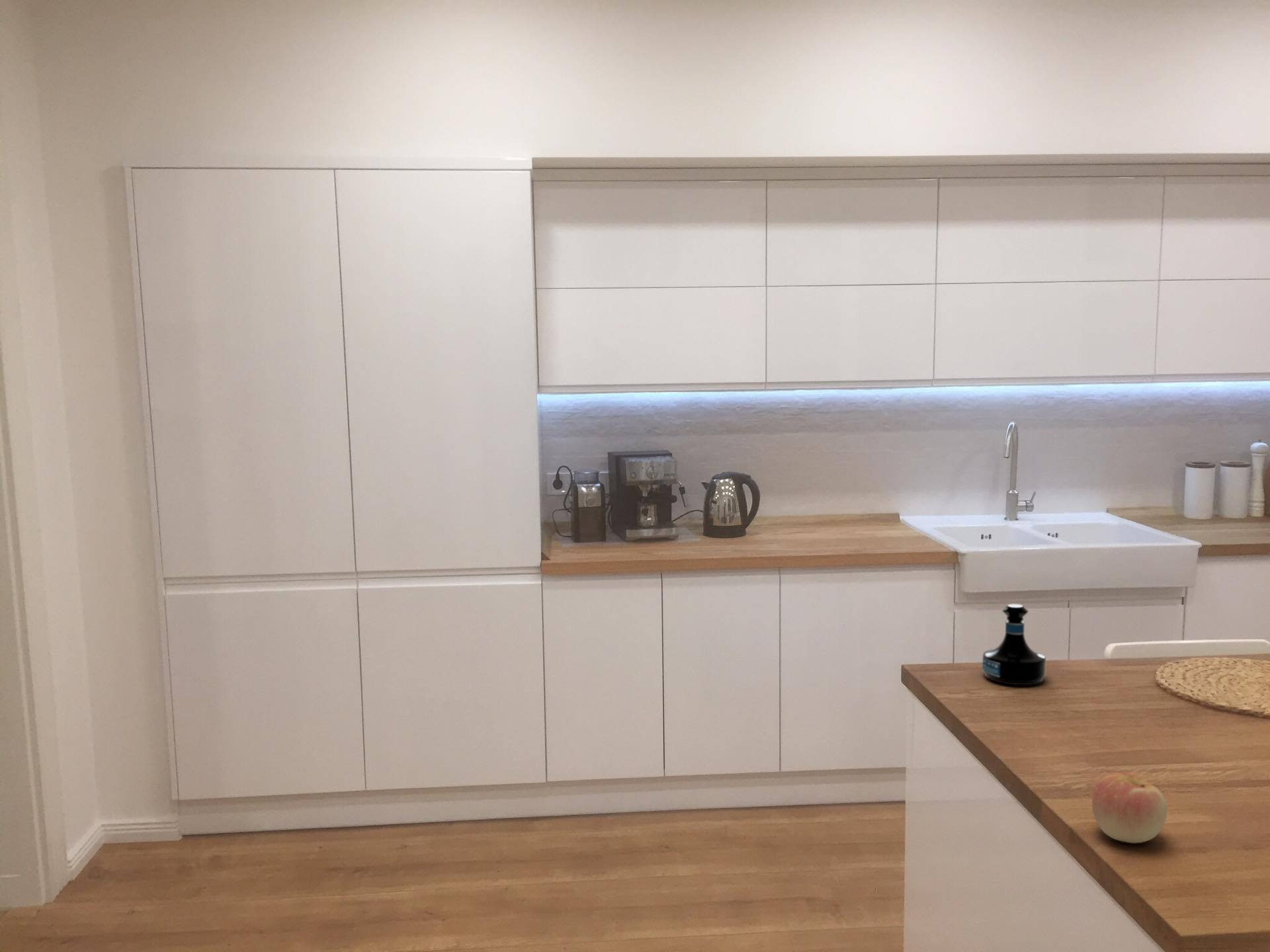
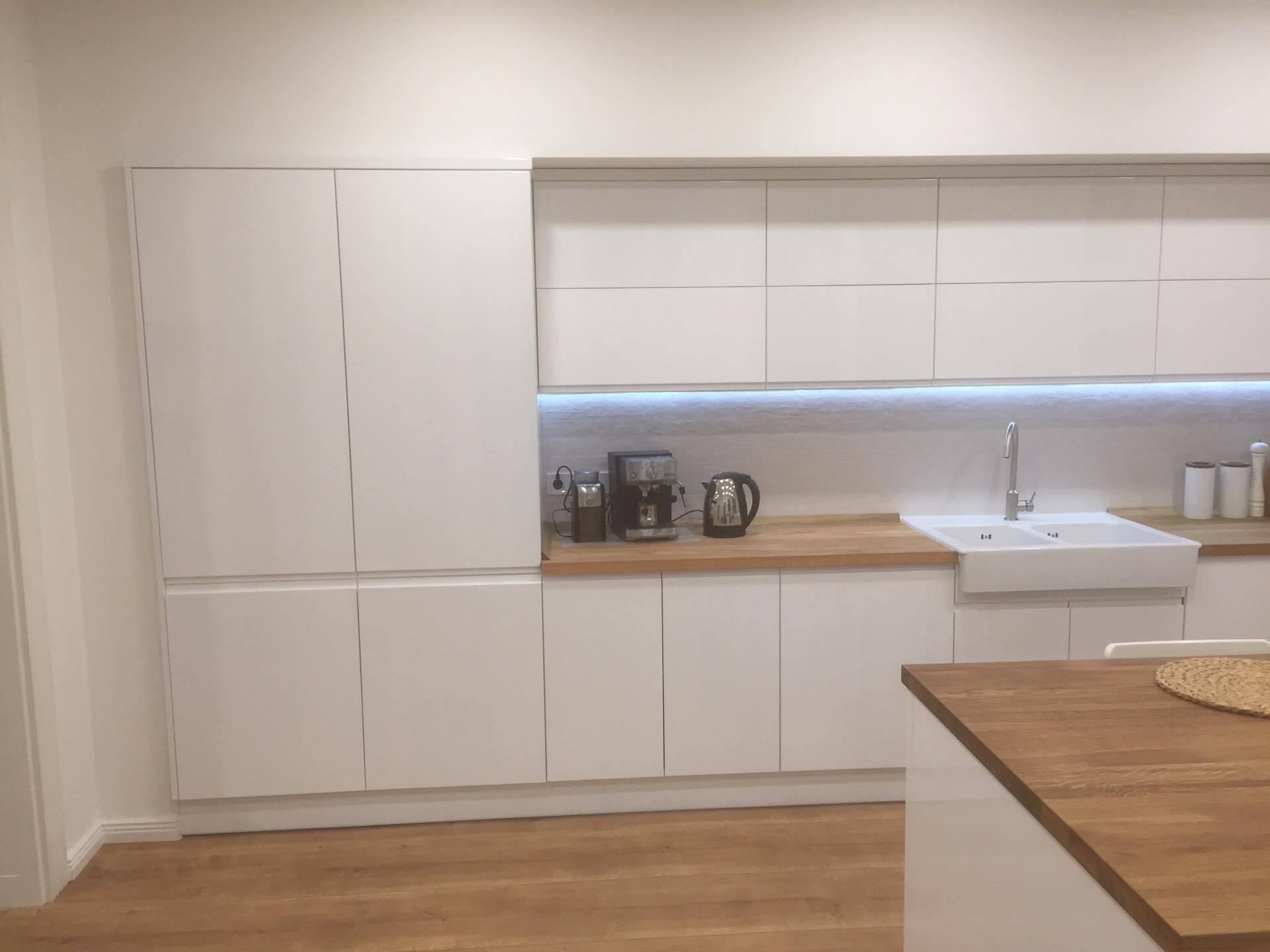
- apple (1129, 805)
- tequila bottle (1014, 641)
